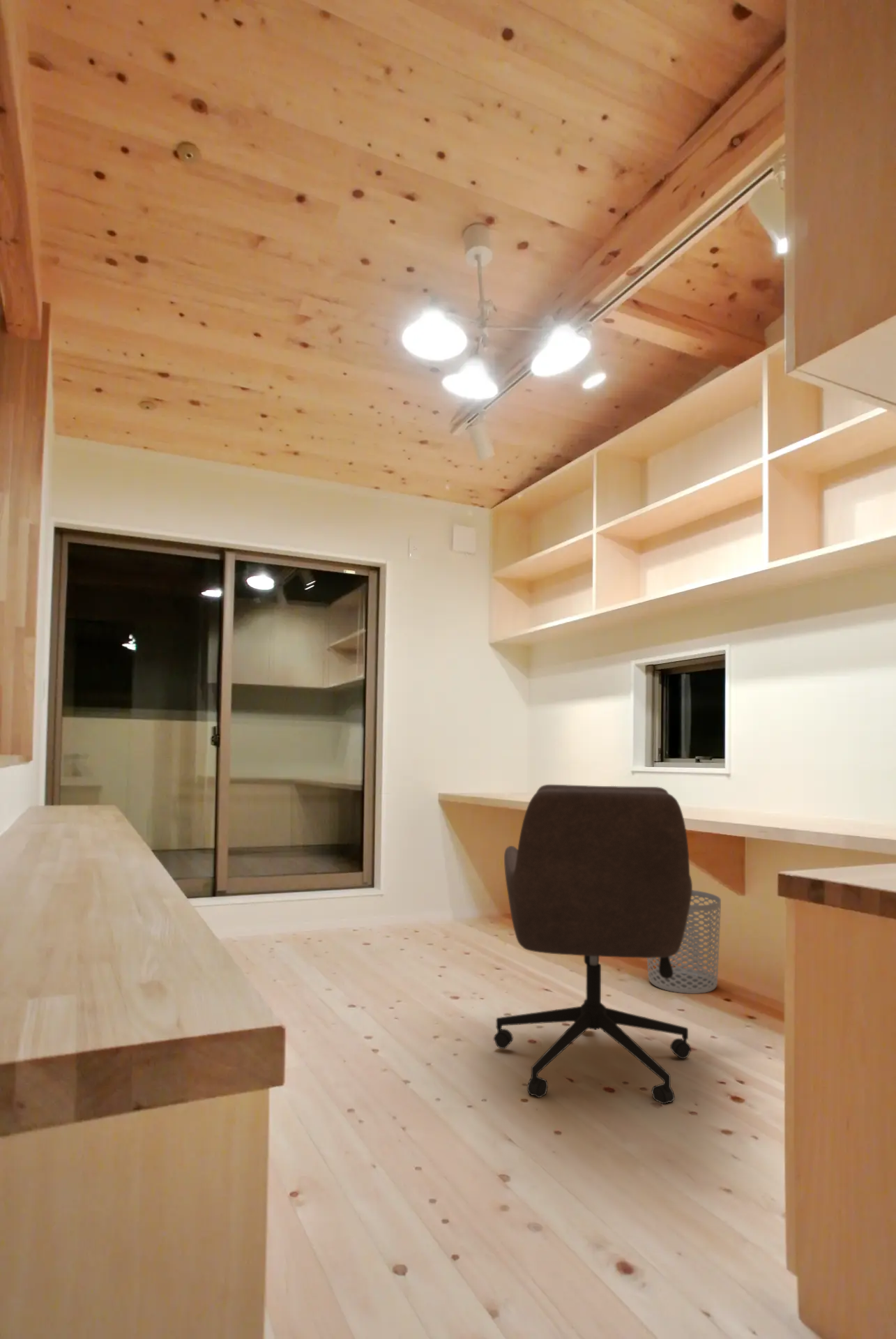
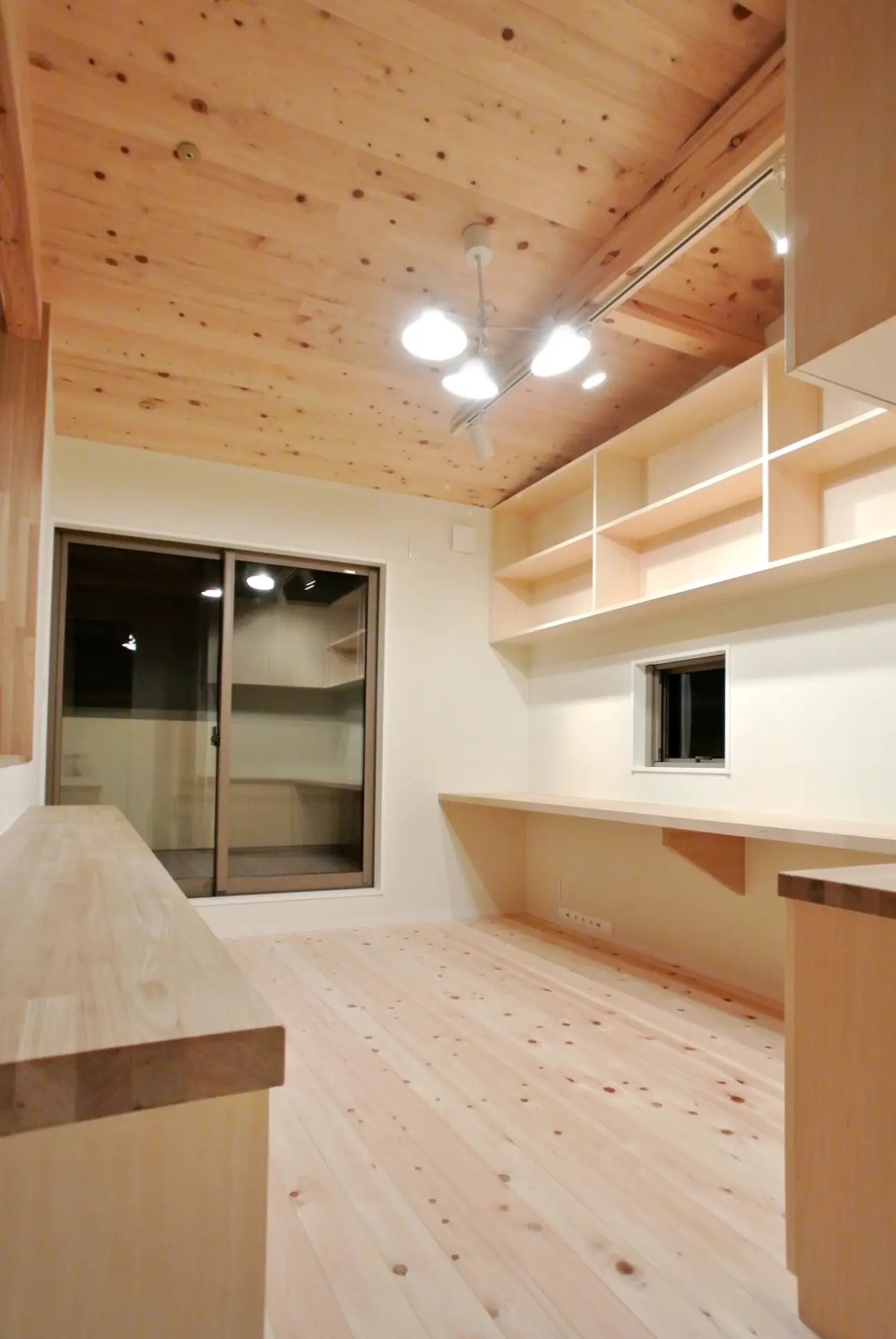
- office chair (594, 921)
- waste bin (683, 939)
